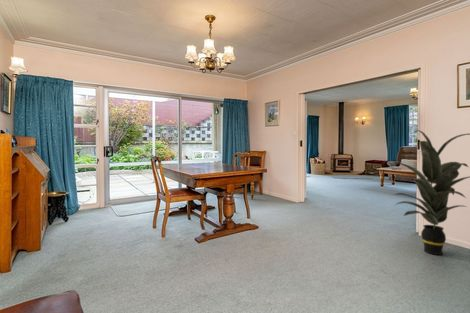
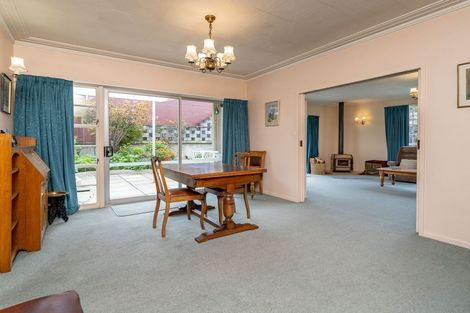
- indoor plant (429, 189)
